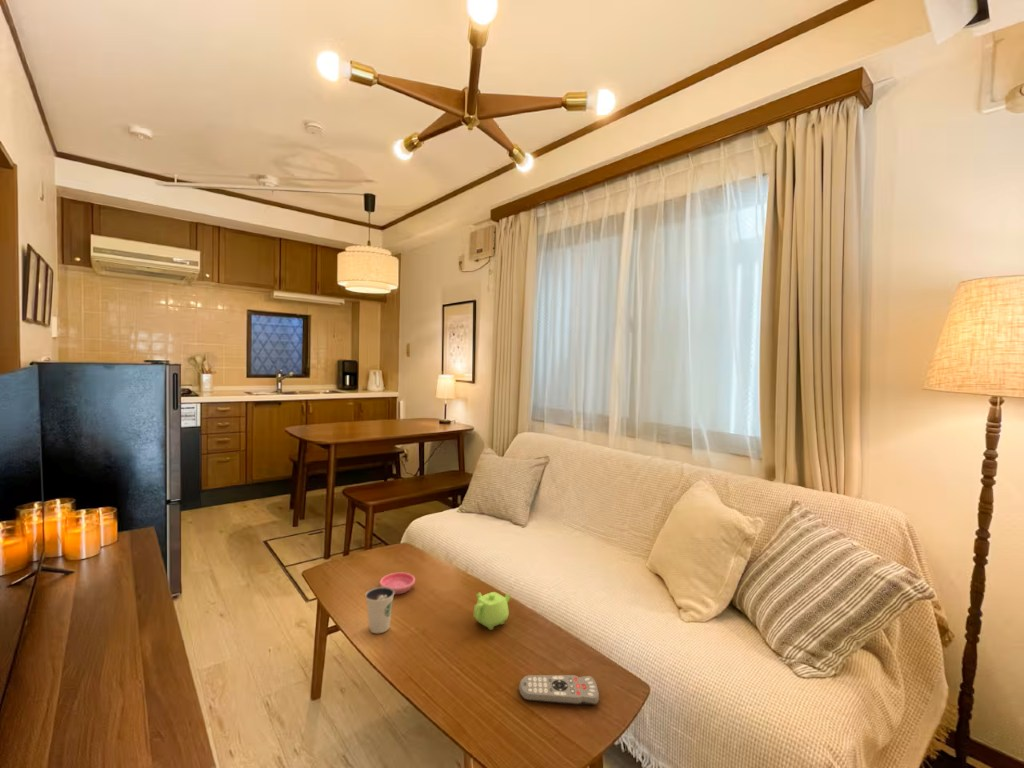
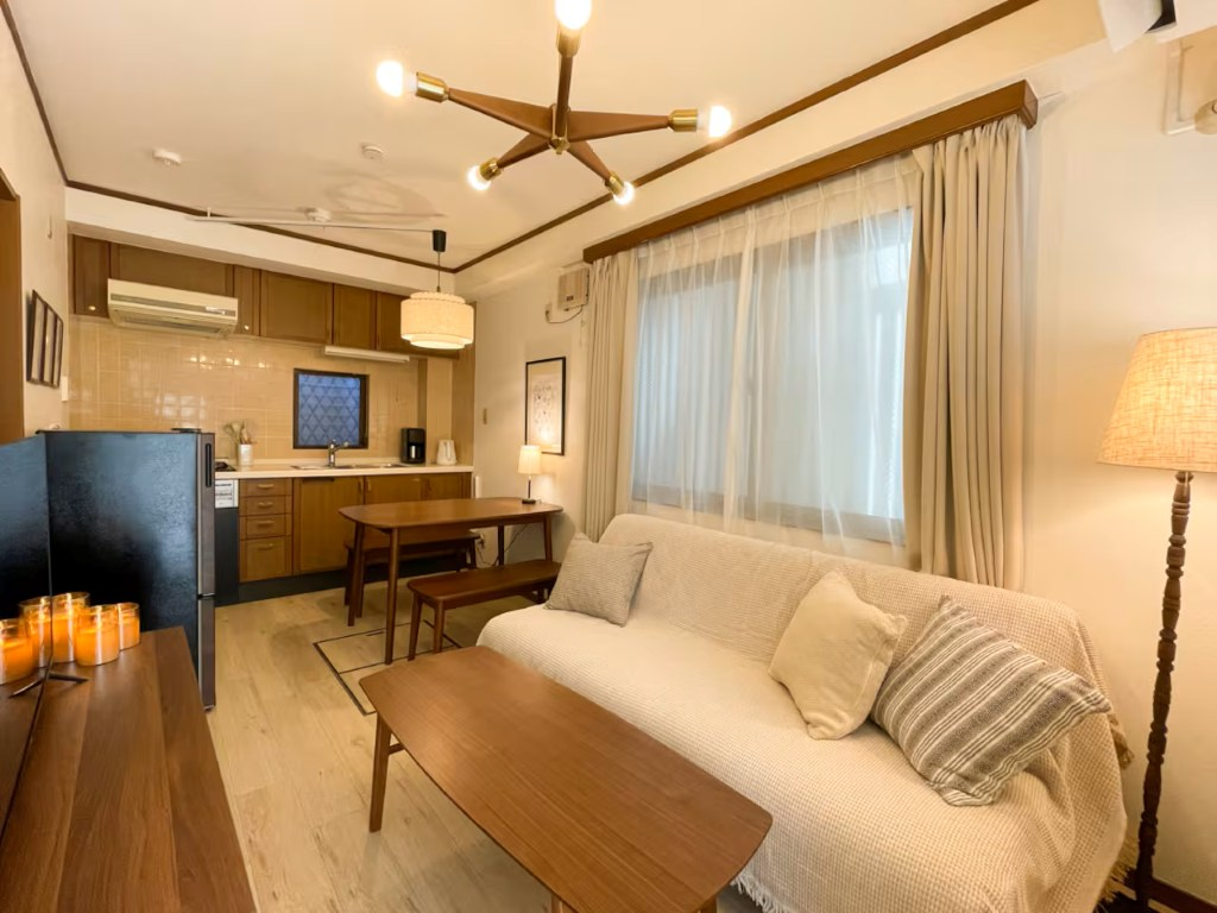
- dixie cup (379, 610)
- remote control (558, 689)
- saucer (397, 584)
- teapot (489, 605)
